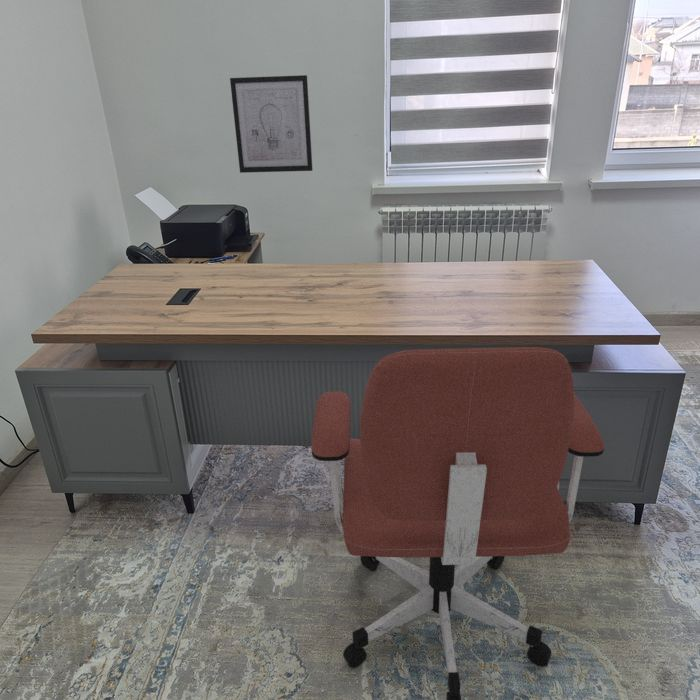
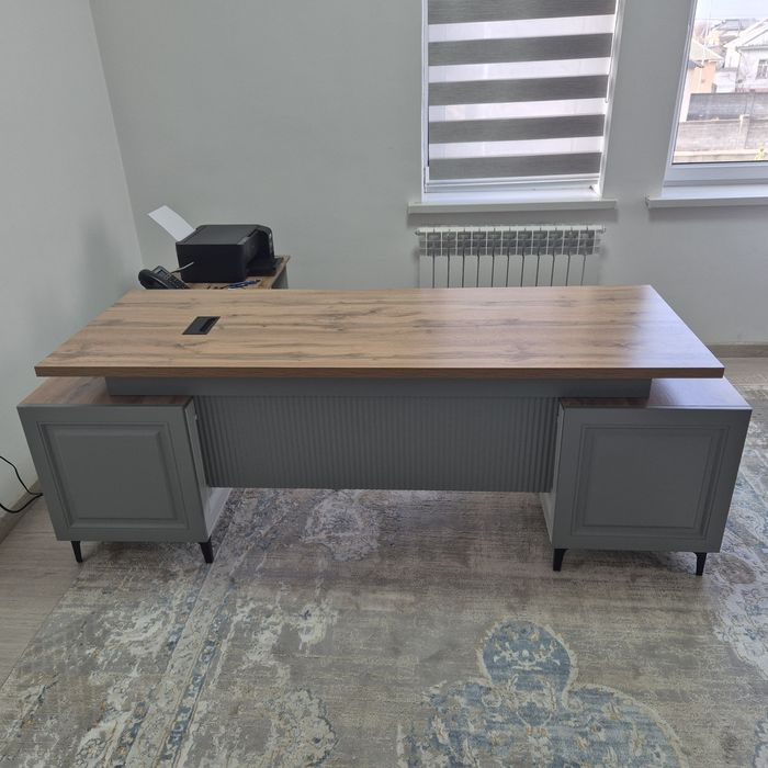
- office chair (447, 490)
- wall art (272, 125)
